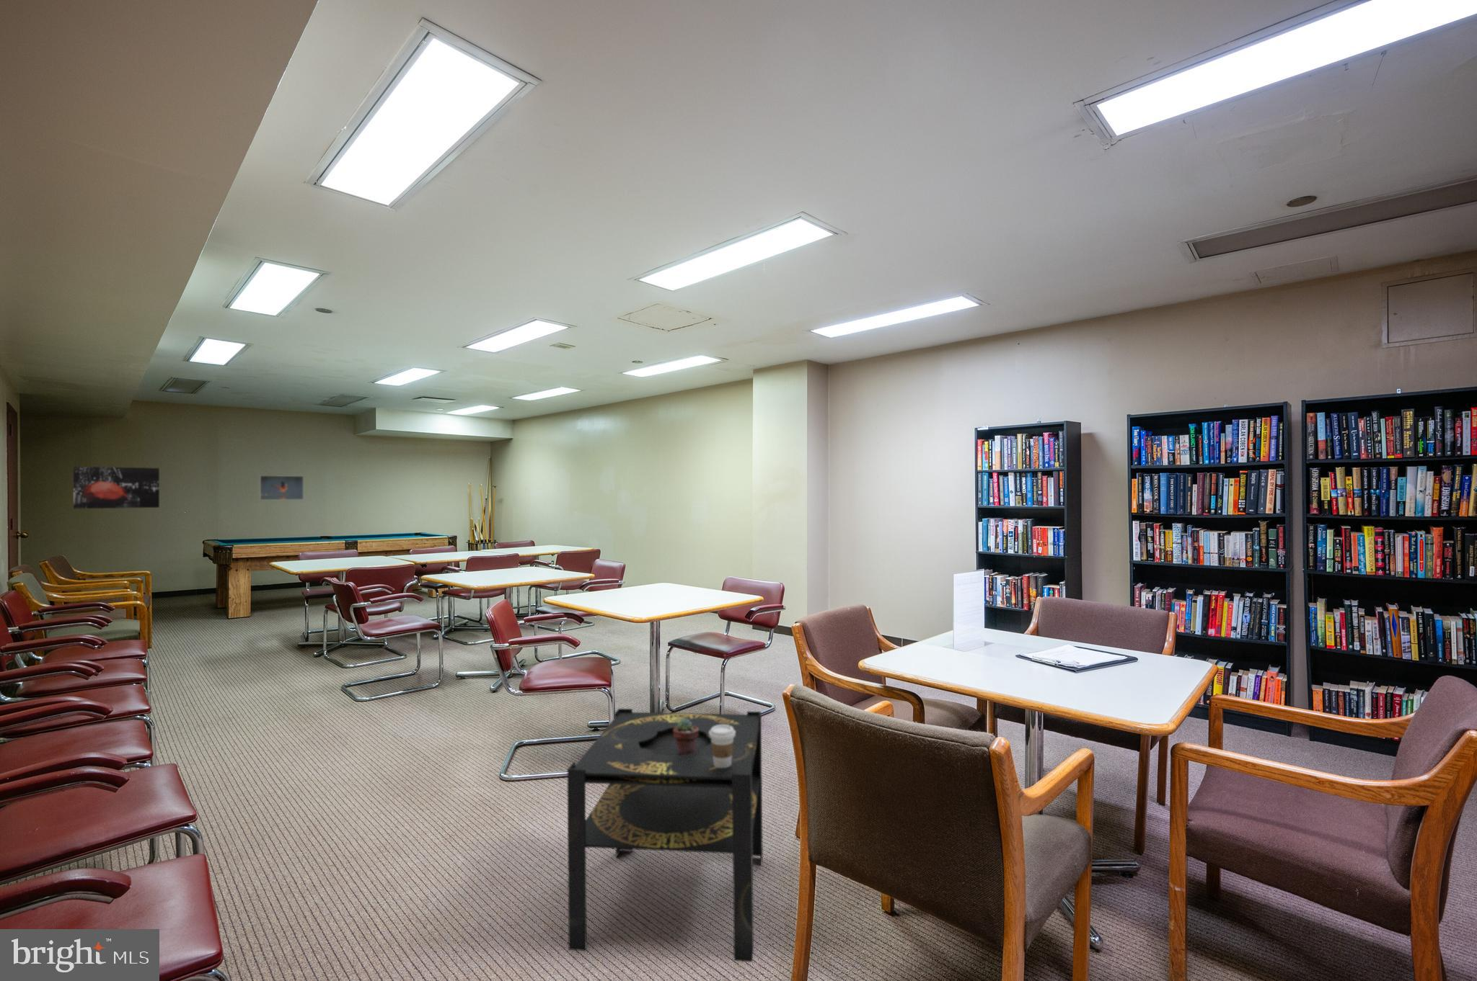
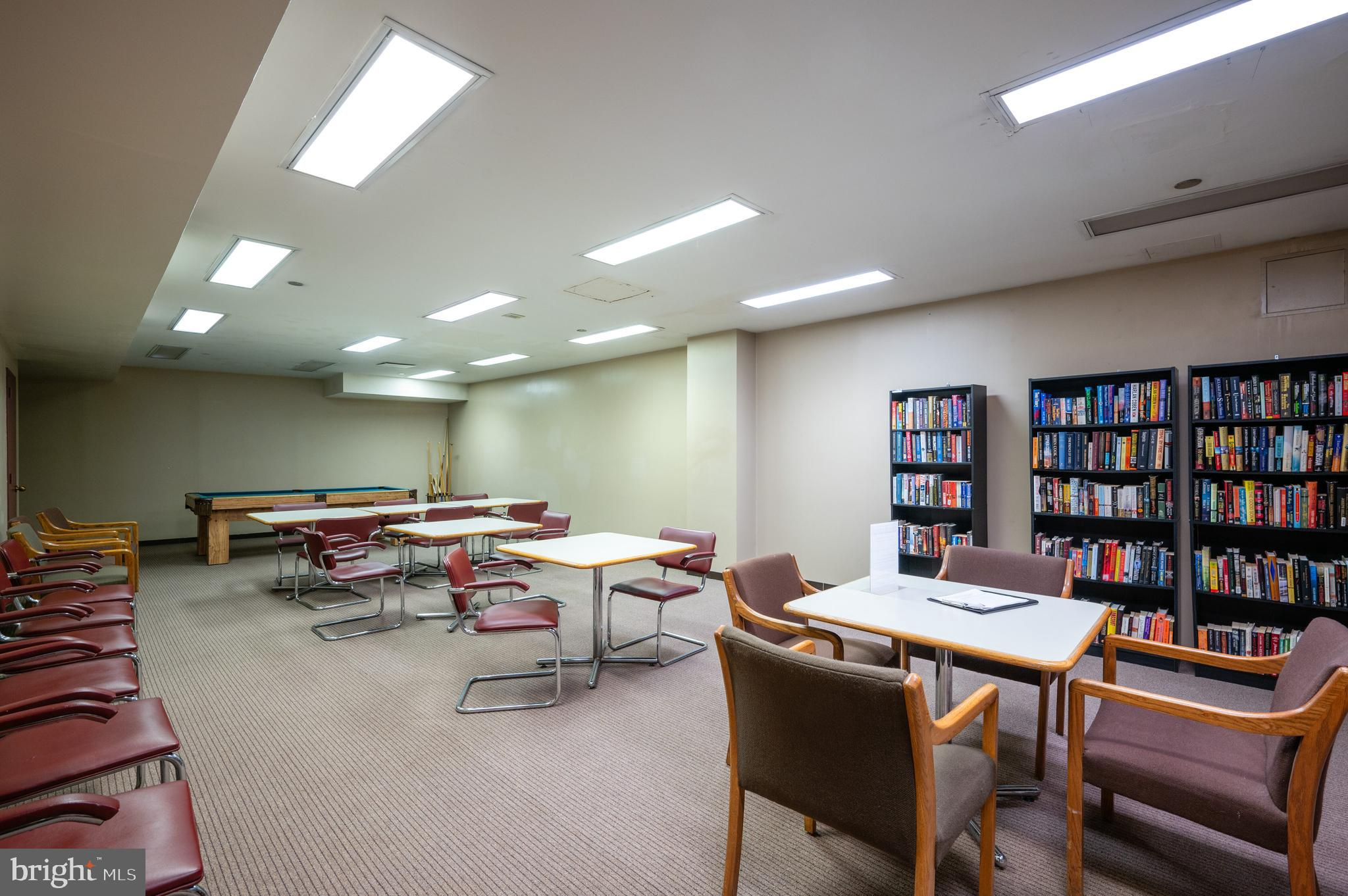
- wall art (117, 487)
- side table (676, 817)
- potted succulent (686, 725)
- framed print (282, 487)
- coffee cup (722, 742)
